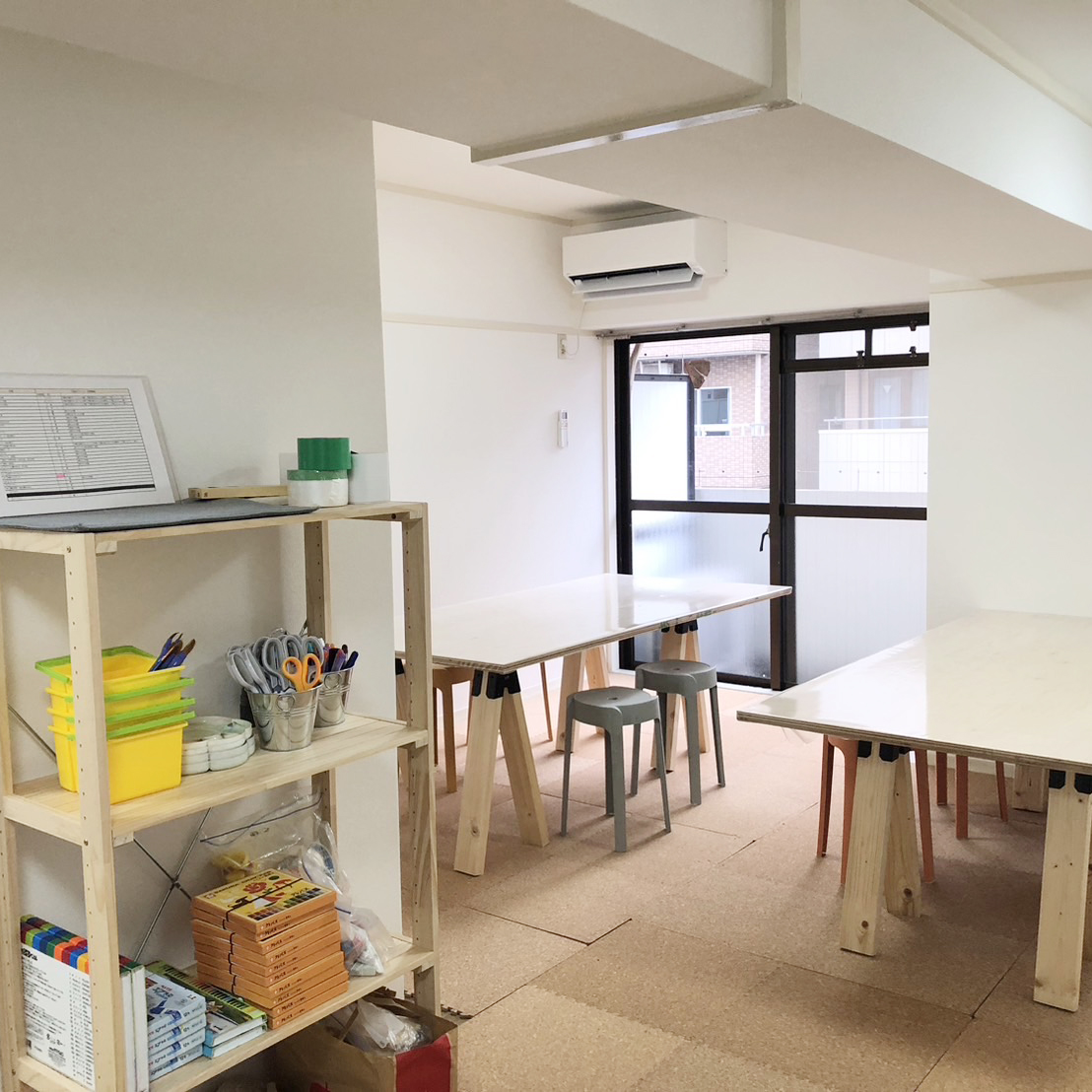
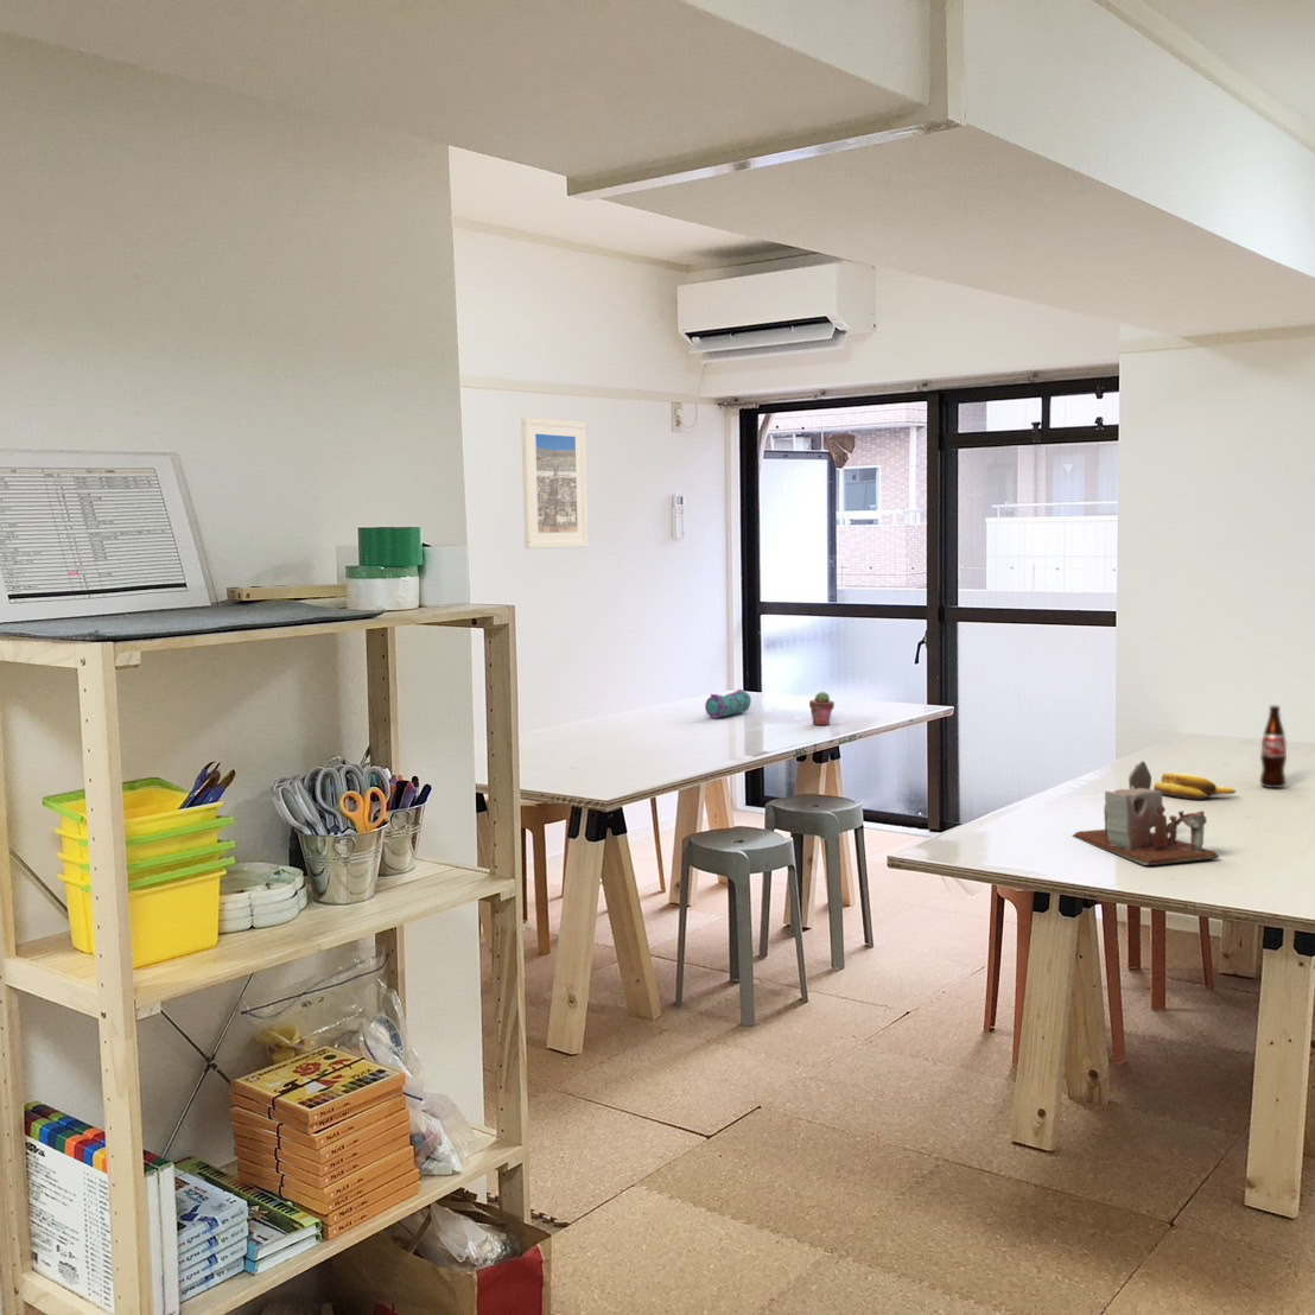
+ pencil case (727, 702)
+ bottle (1274, 747)
+ potted succulent (821, 707)
+ desk organizer (1142, 806)
+ banana (1192, 782)
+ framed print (555, 483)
